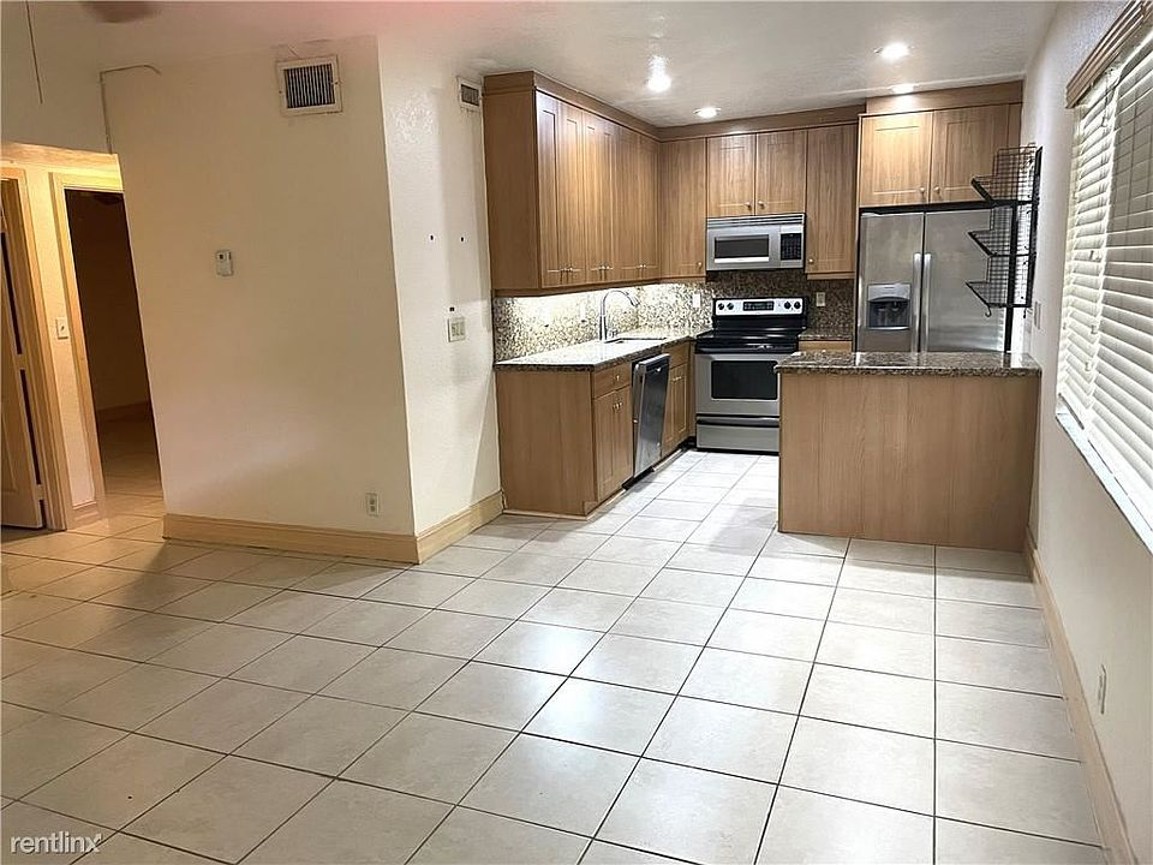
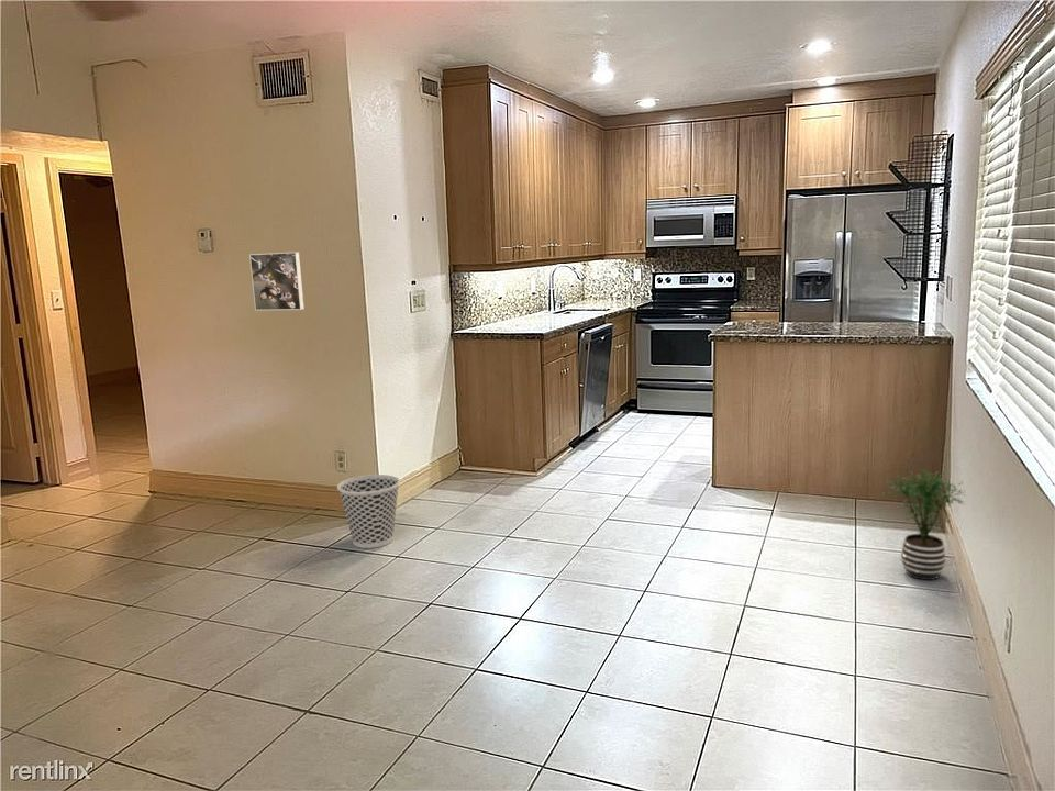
+ potted plant (922, 522)
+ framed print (276, 281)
+ wastebasket (370, 512)
